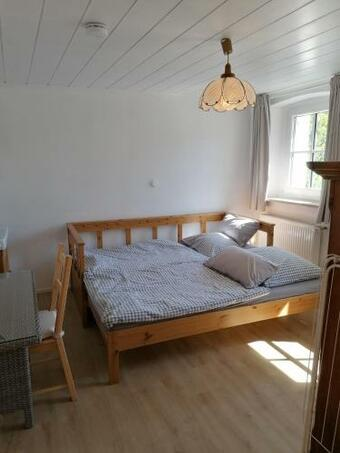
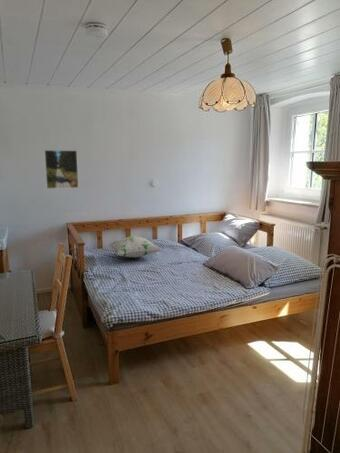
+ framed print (61, 169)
+ decorative pillow (134, 246)
